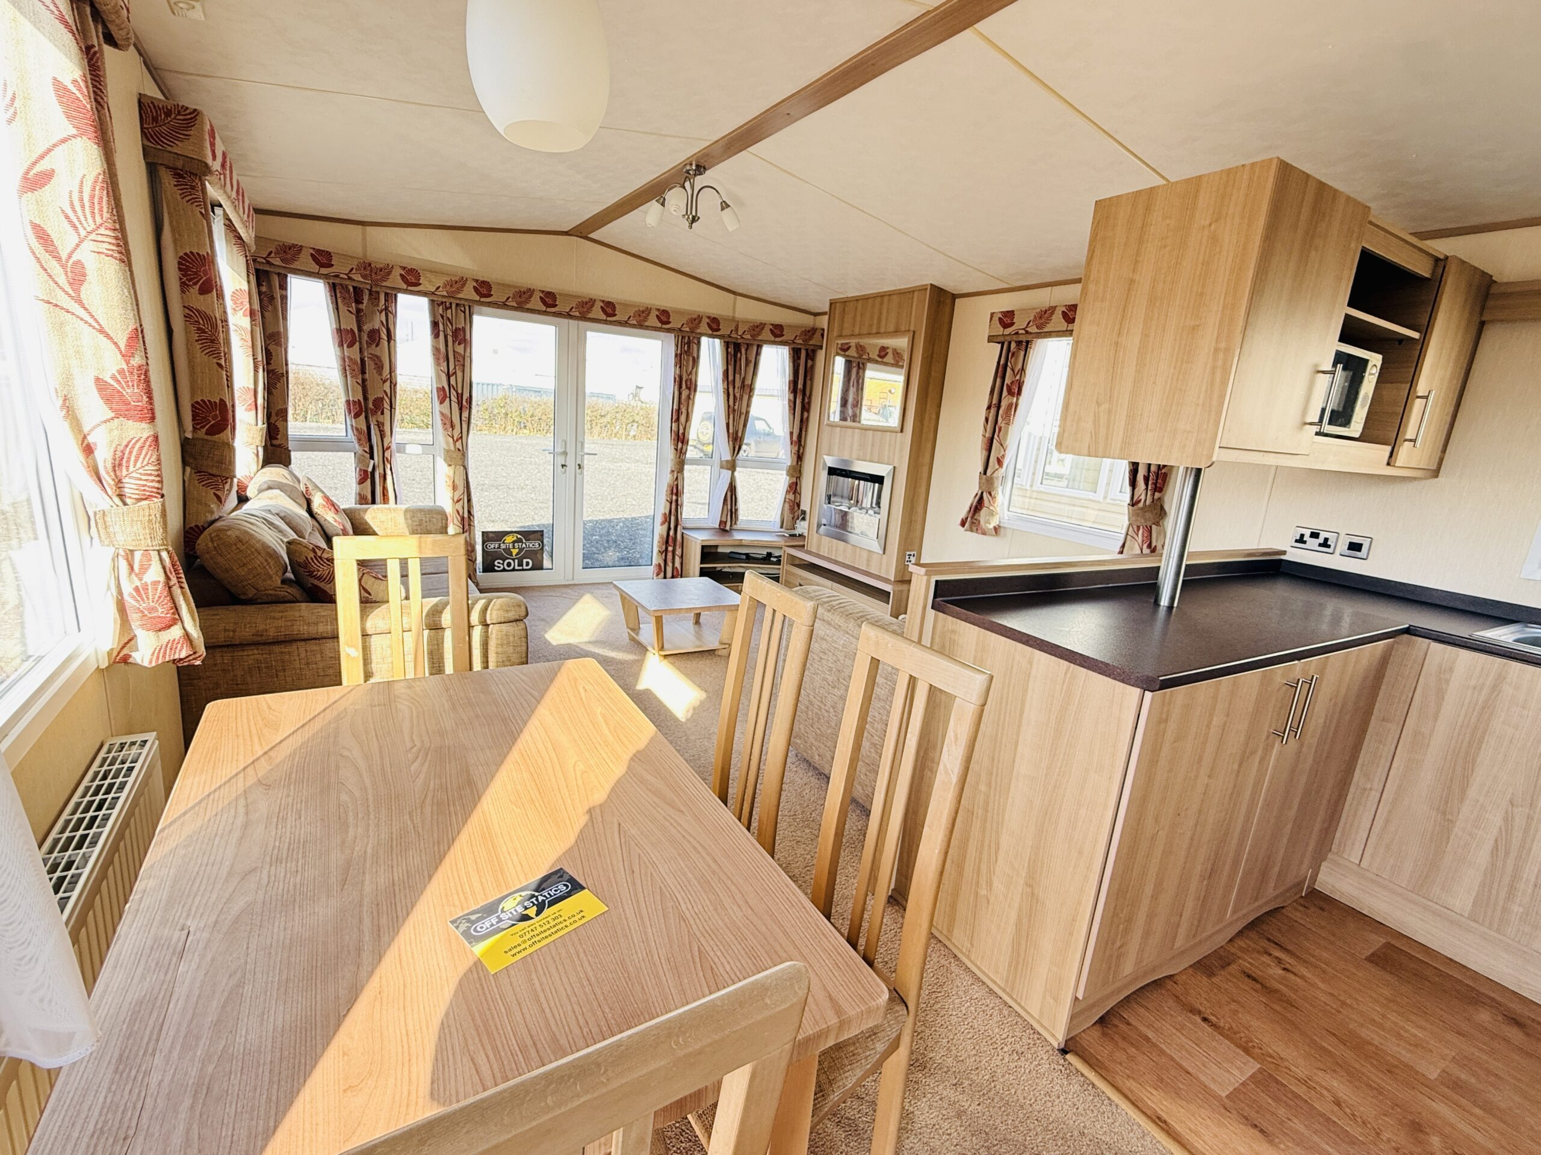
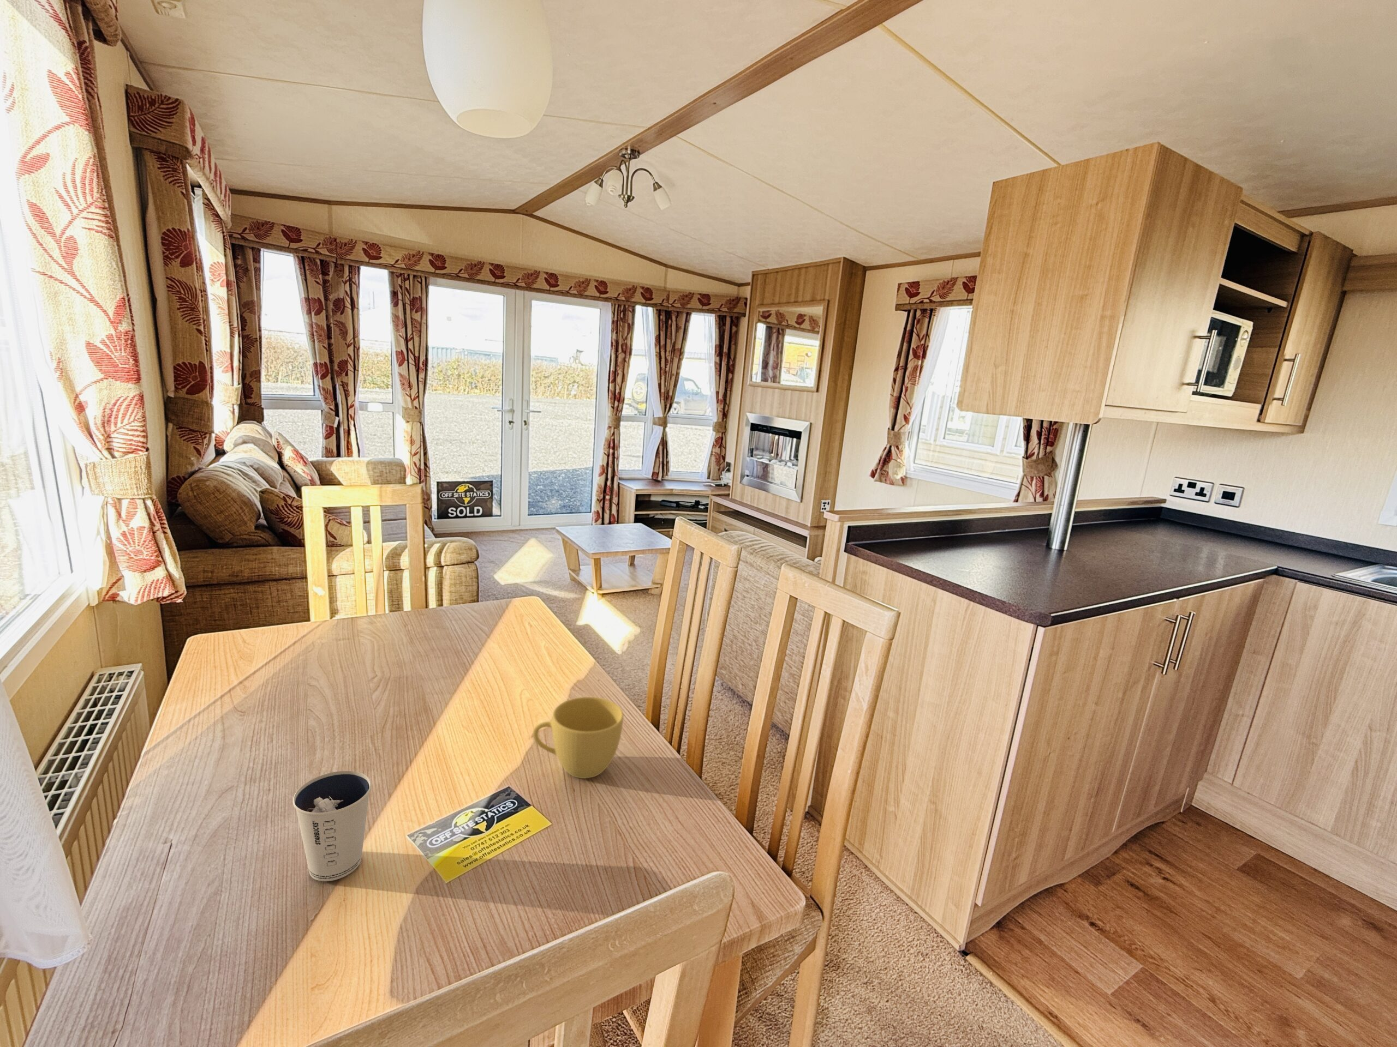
+ cup (578, 740)
+ dixie cup (334, 828)
